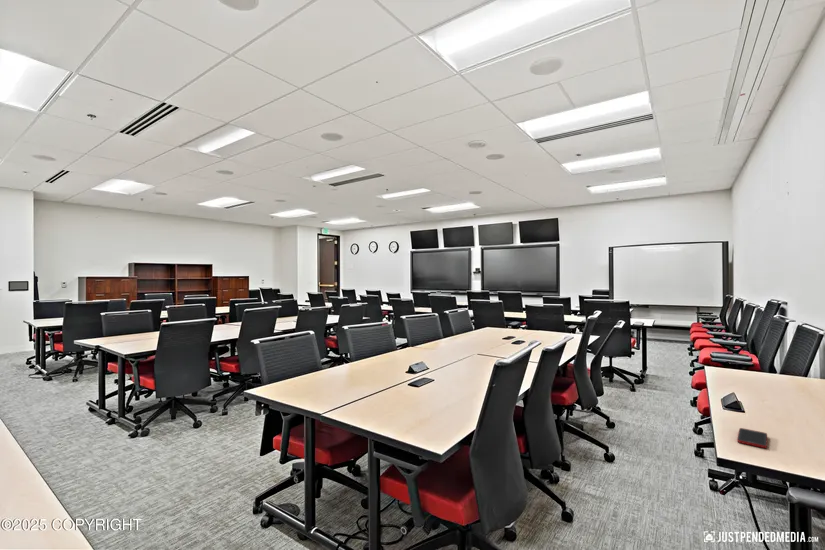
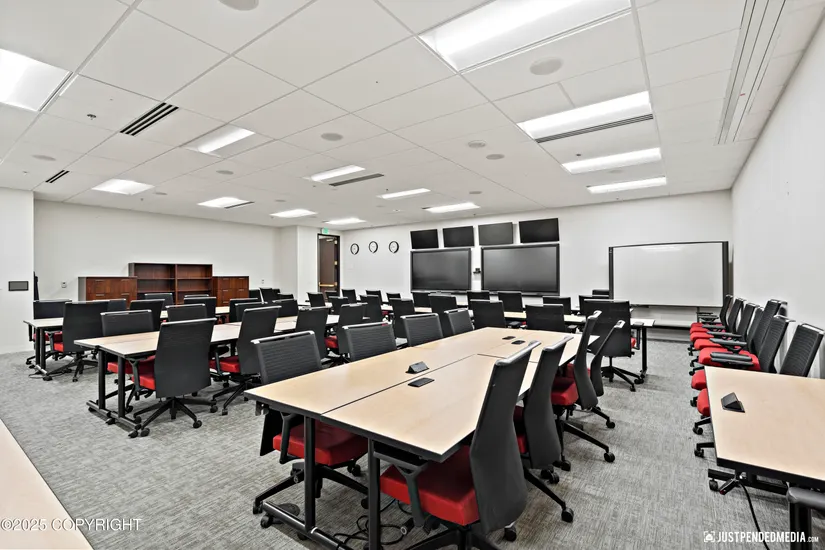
- cell phone (752, 437)
